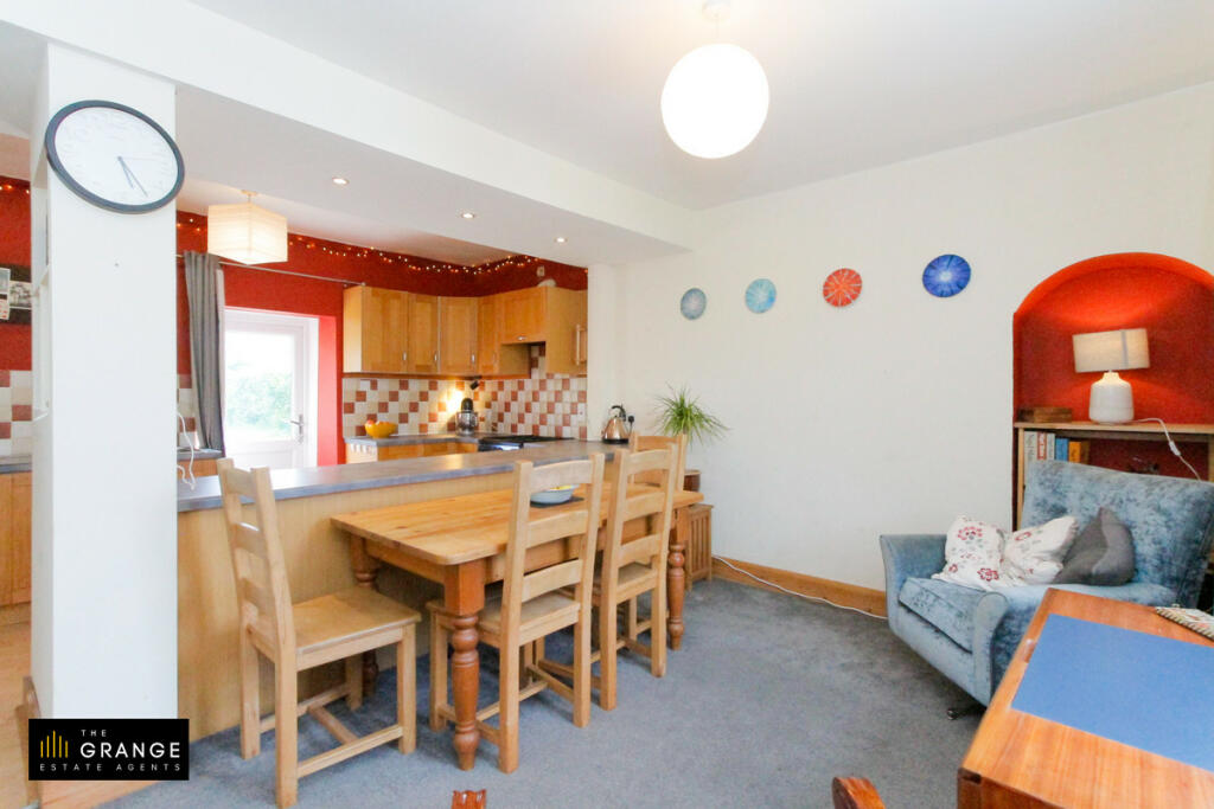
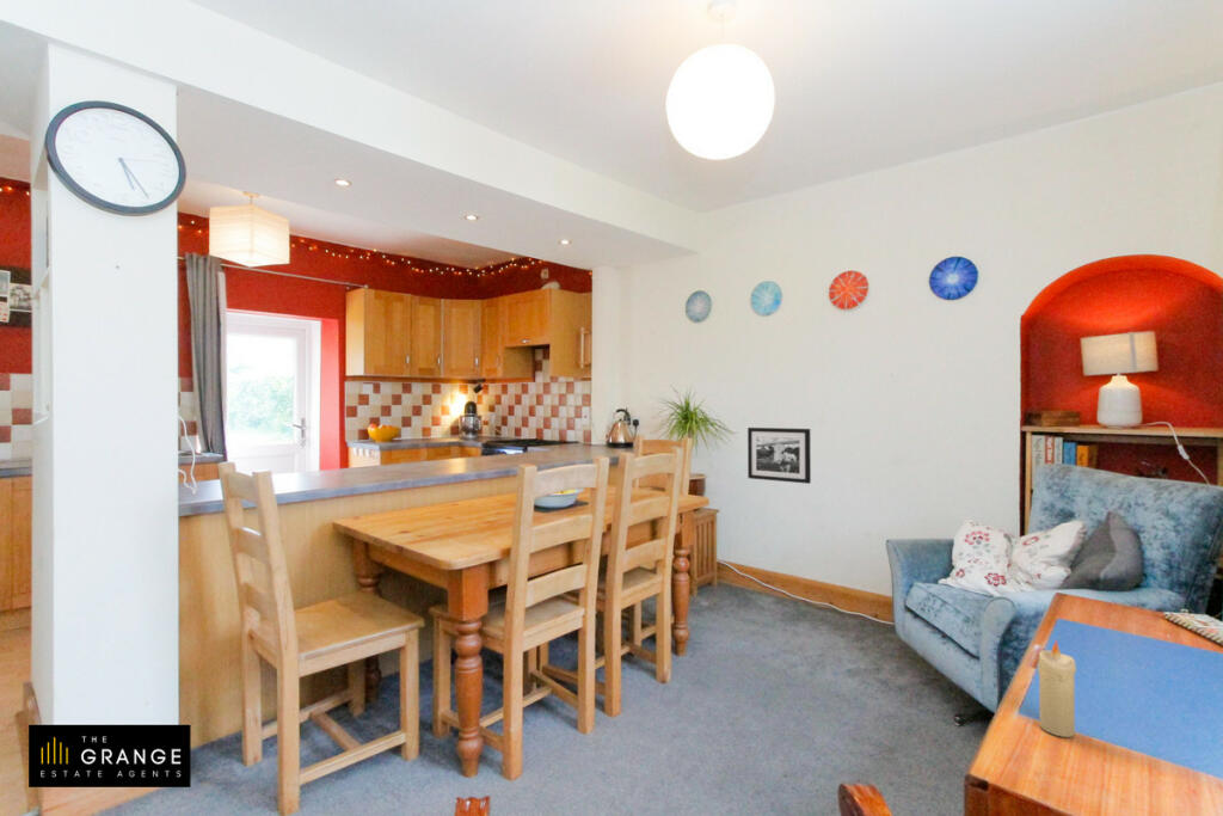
+ candle (1057, 685)
+ picture frame (778, 454)
